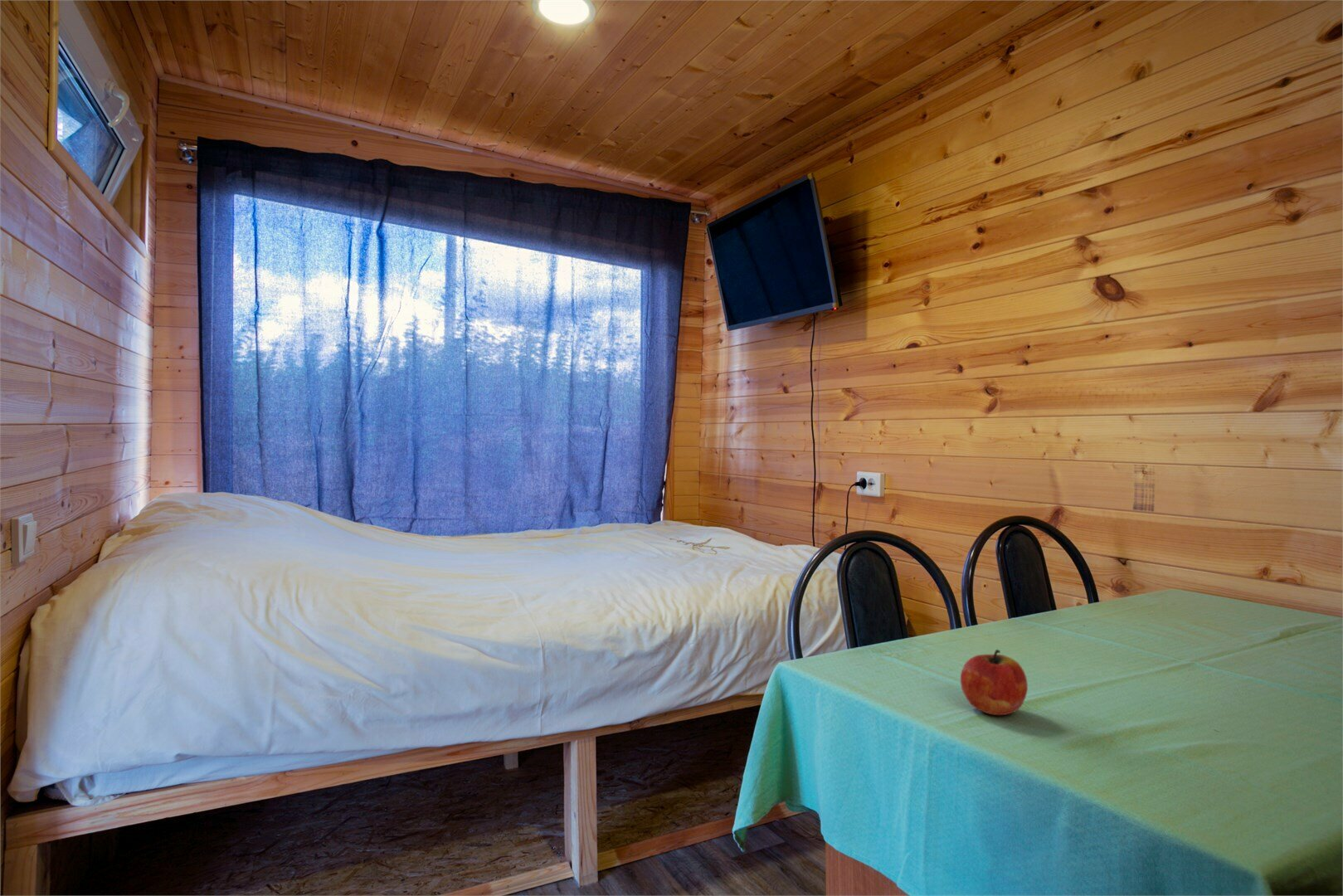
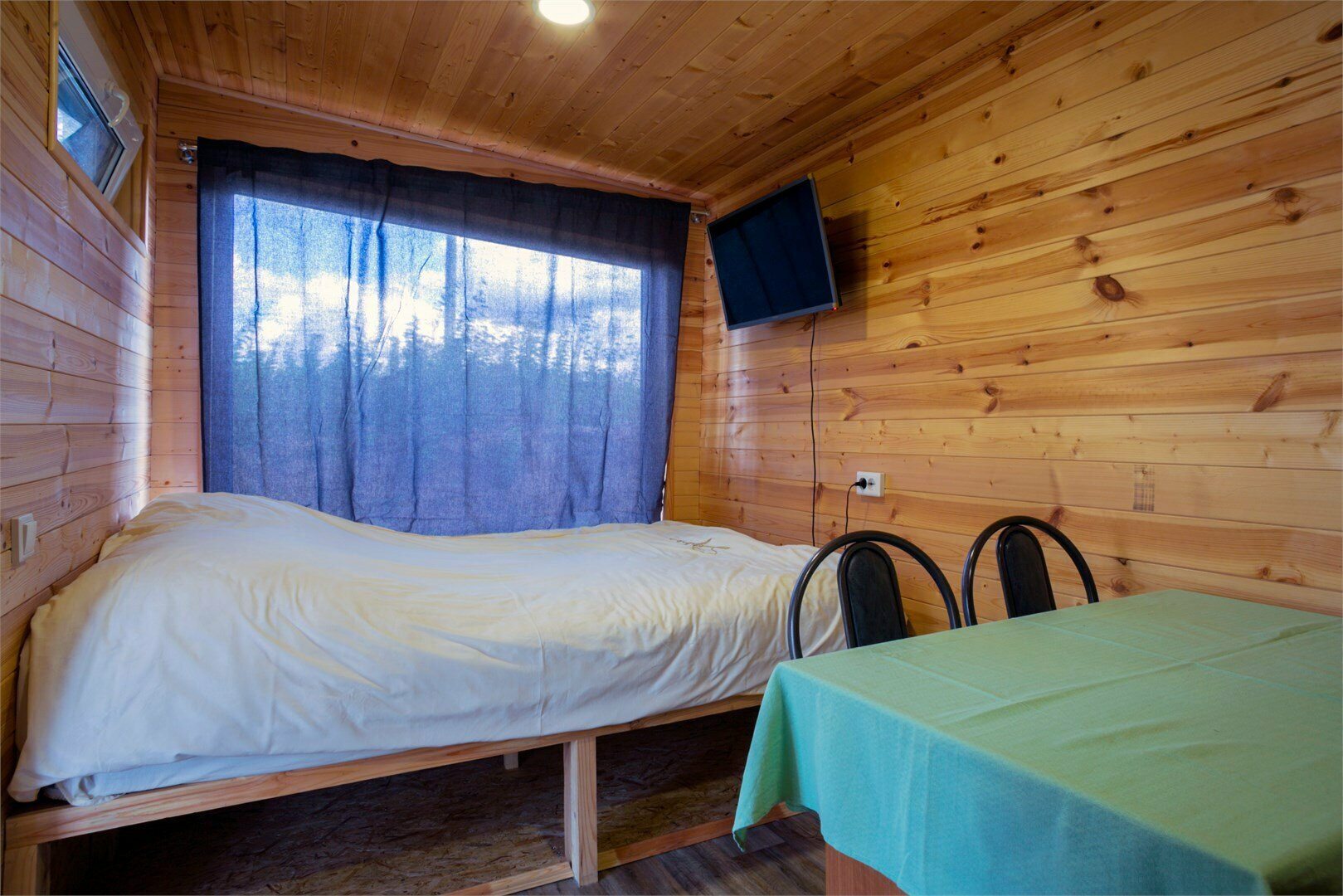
- apple (994, 680)
